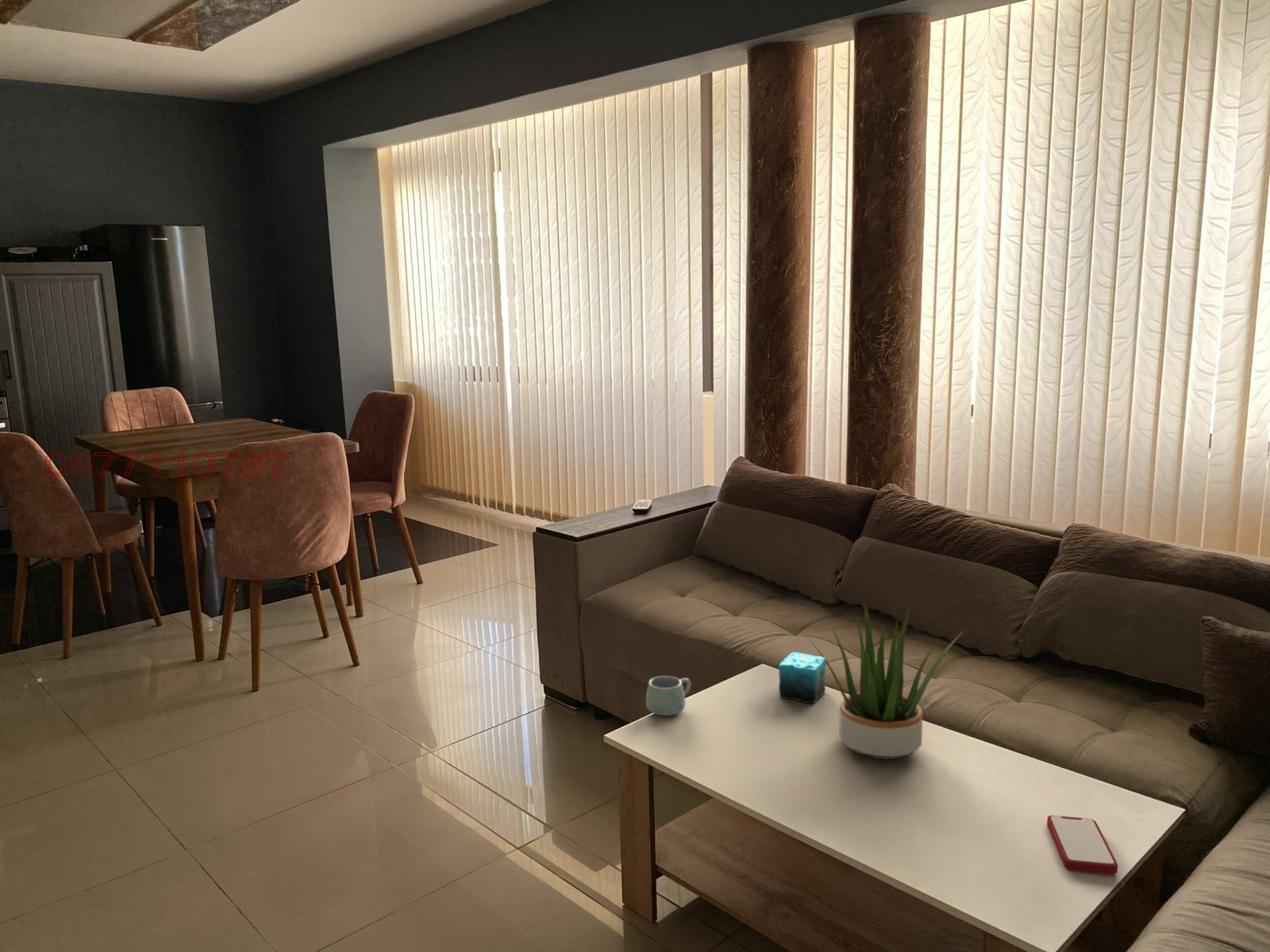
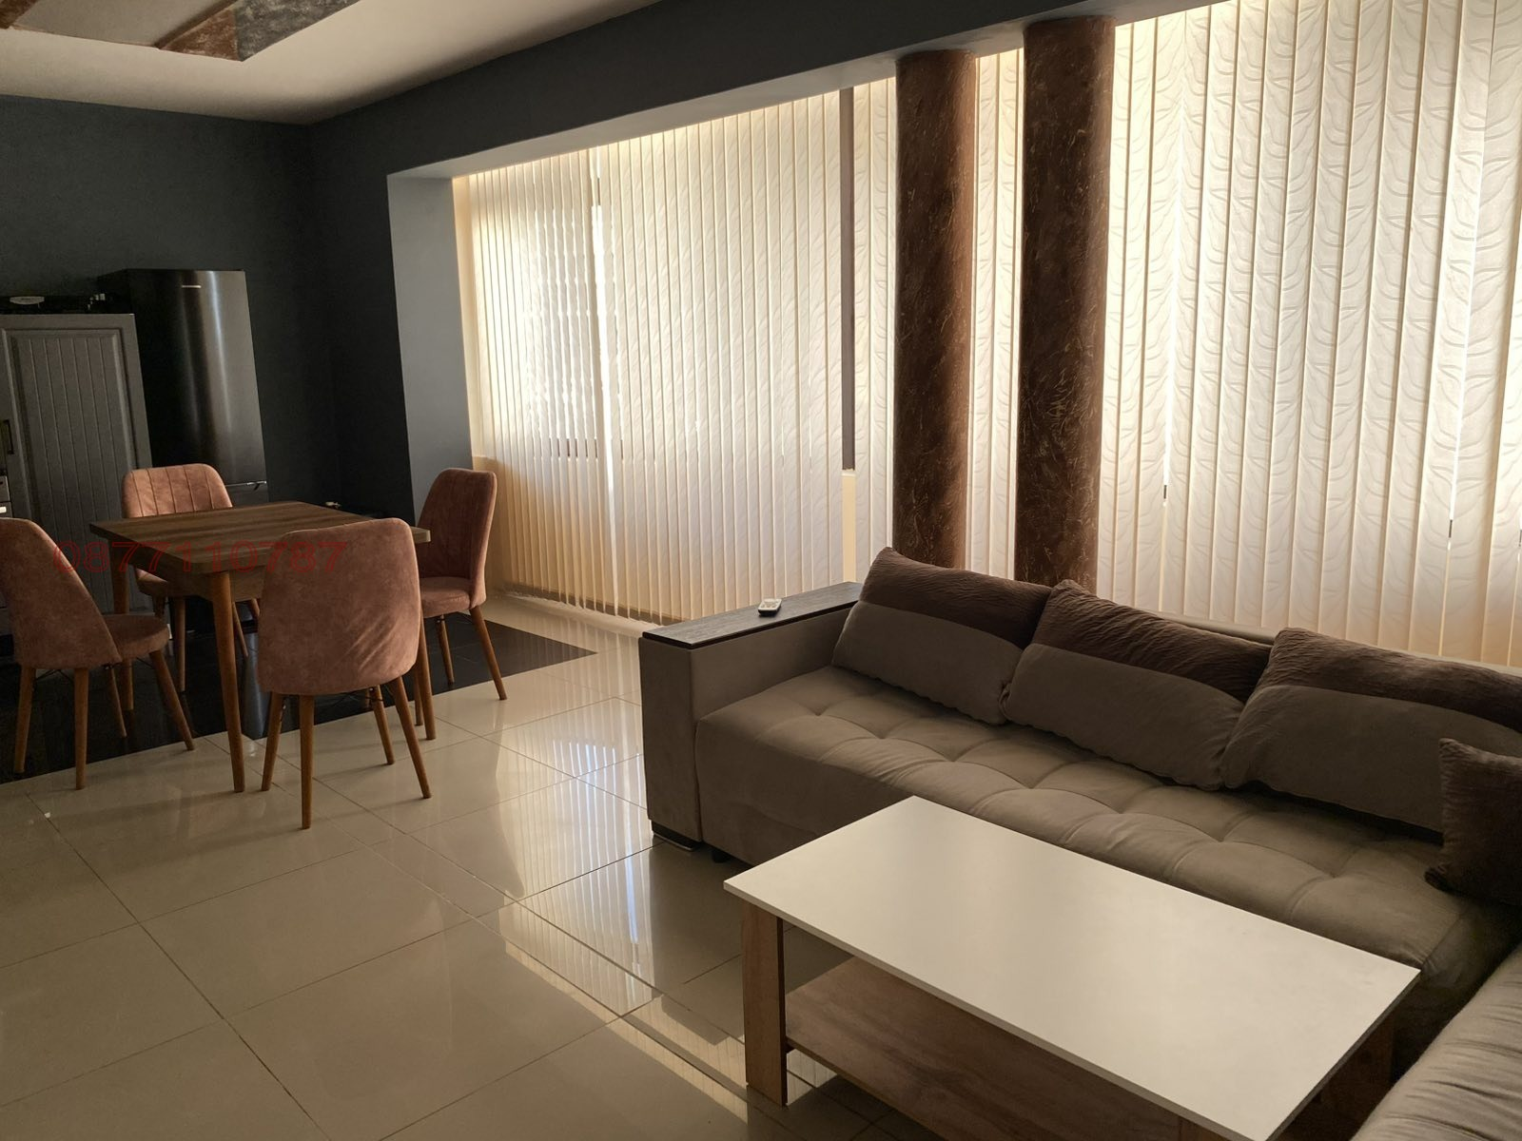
- potted plant (881, 681)
- candle (802, 670)
- mug (670, 694)
- smartphone (1080, 843)
